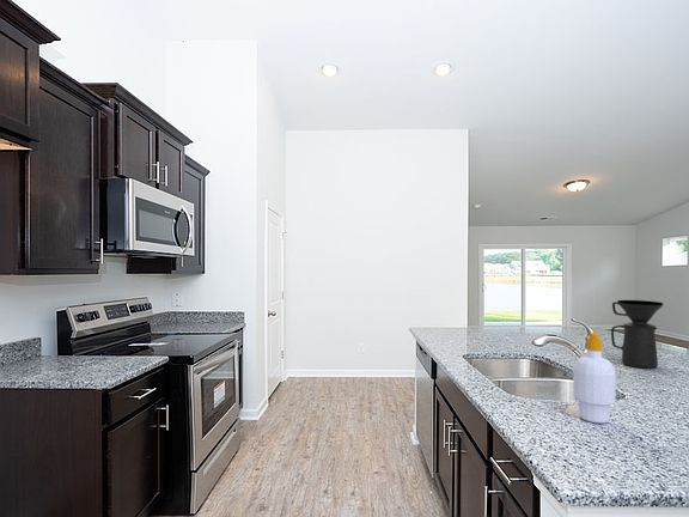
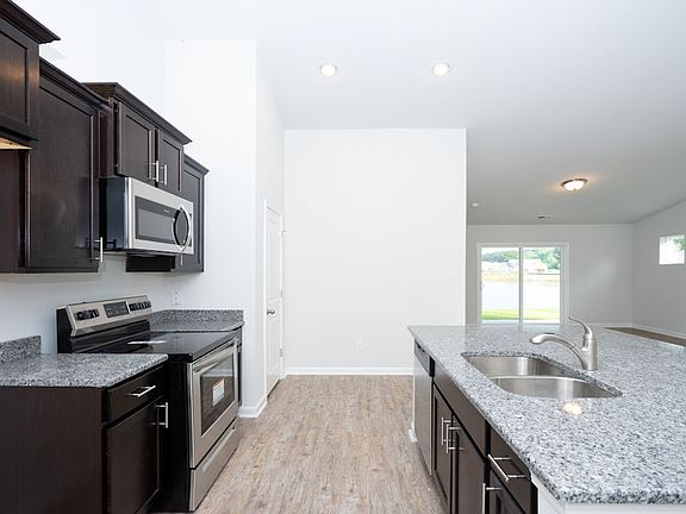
- coffee maker (639, 333)
- soap bottle (593, 376)
